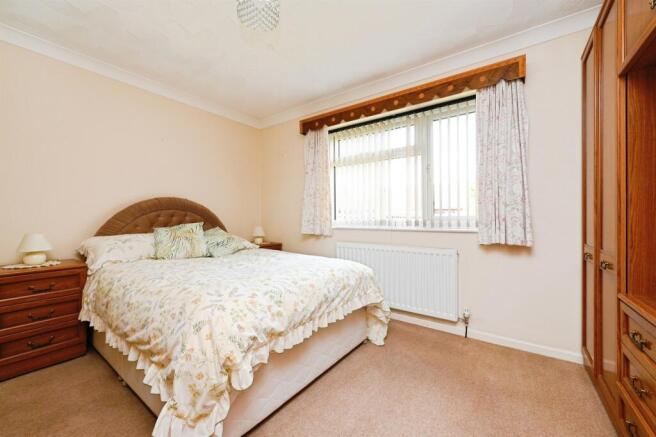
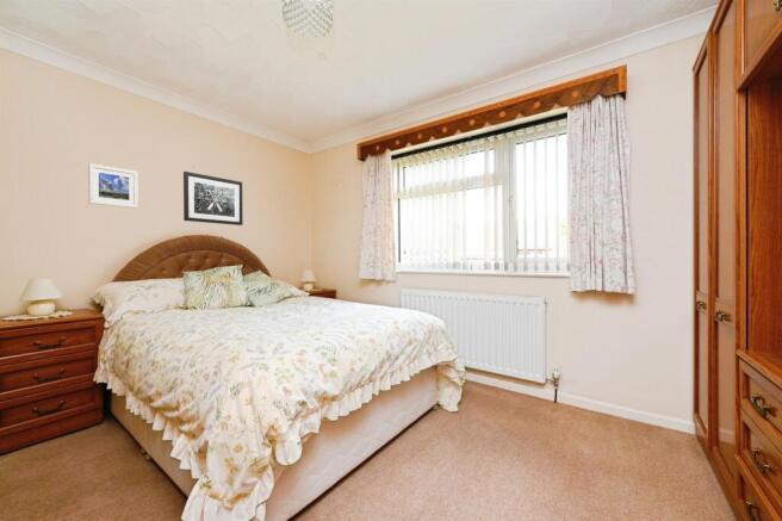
+ wall art (215, 199)
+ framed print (113, 186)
